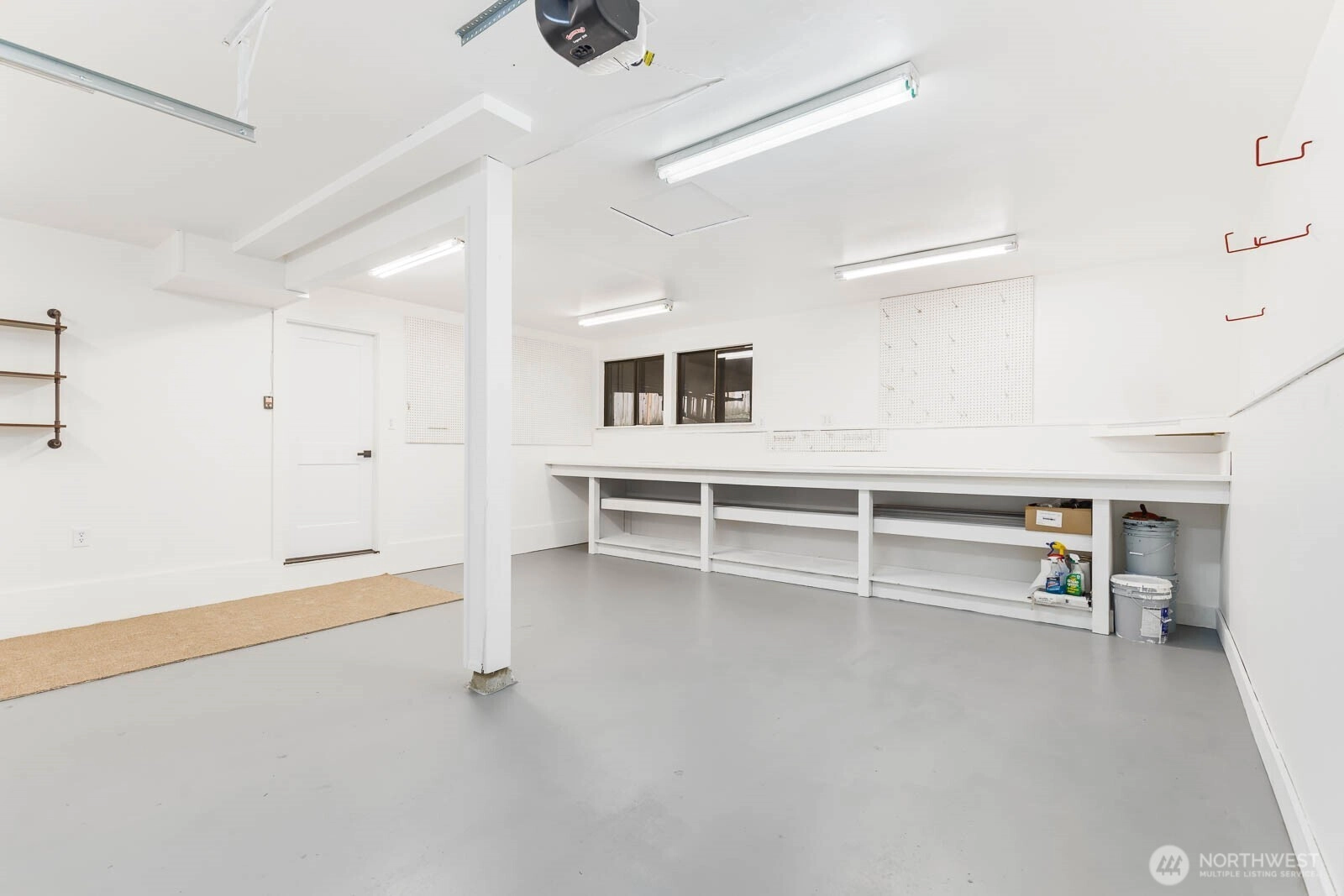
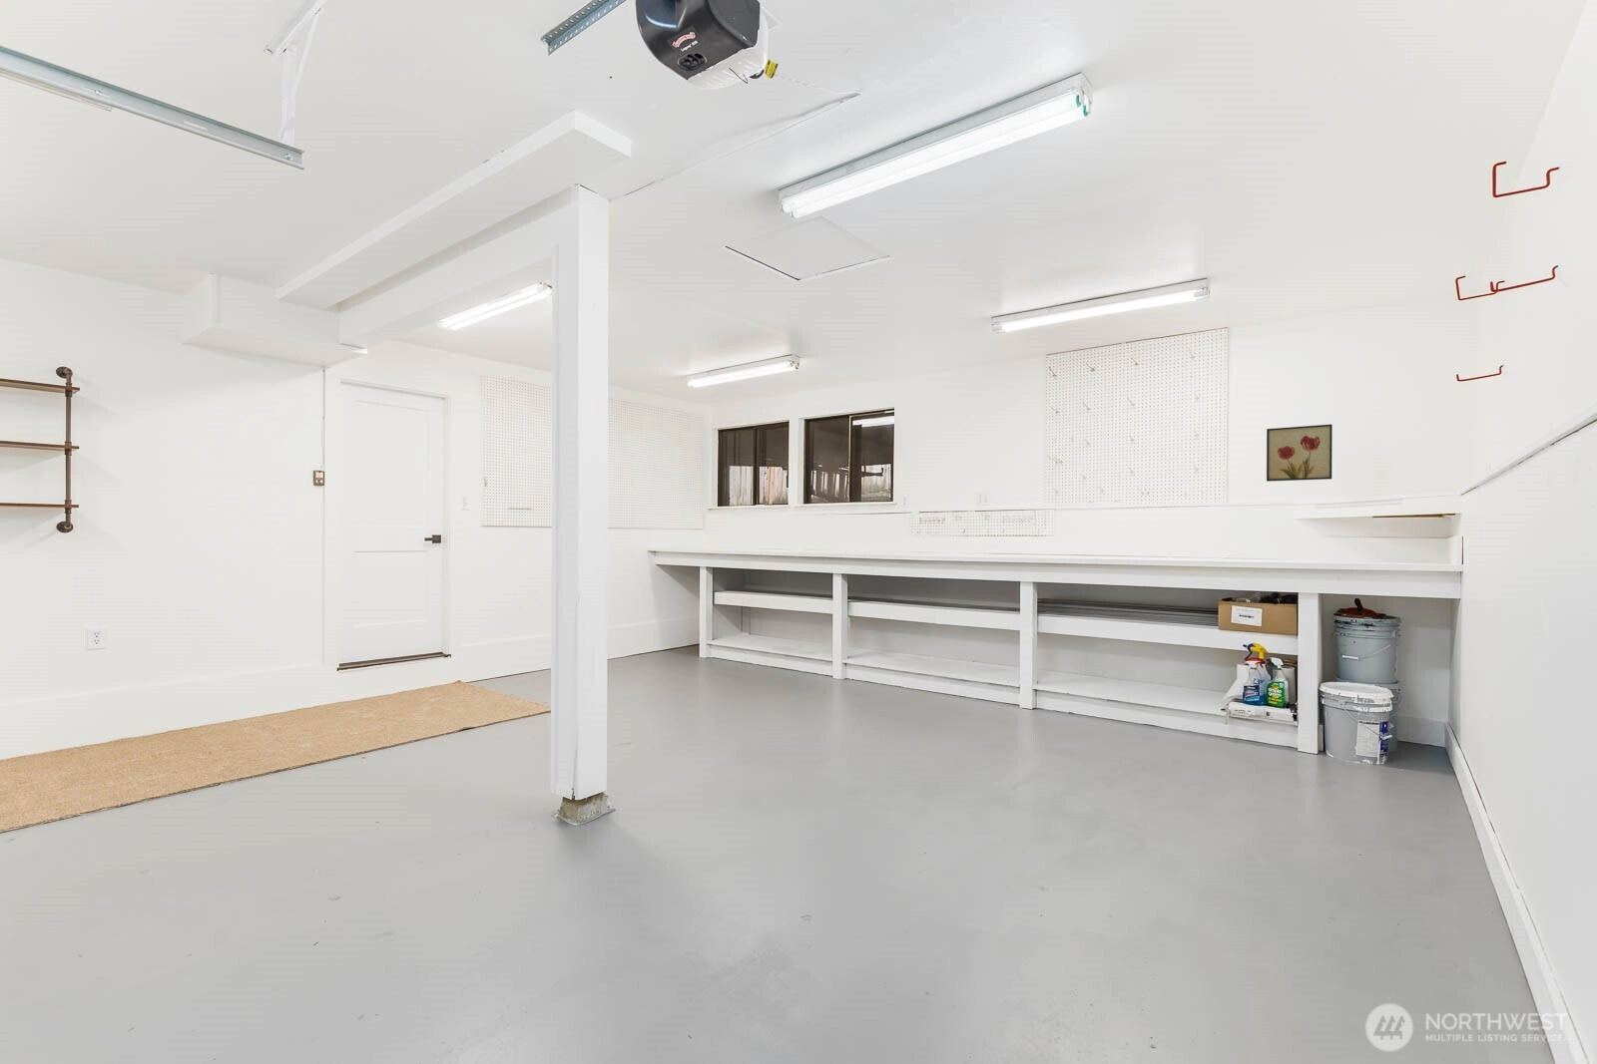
+ wall art (1299, 452)
